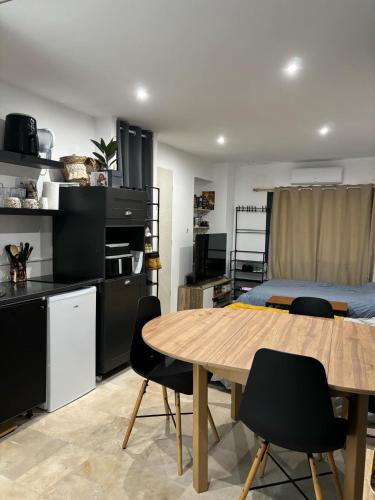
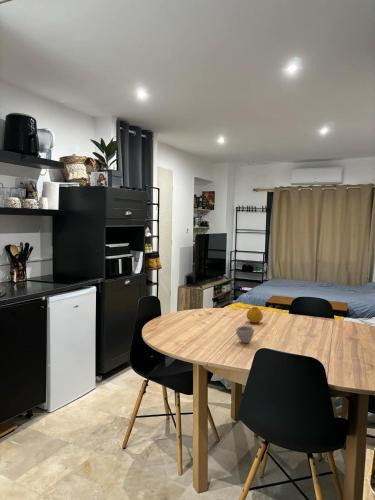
+ cup (245, 334)
+ fruit (254, 314)
